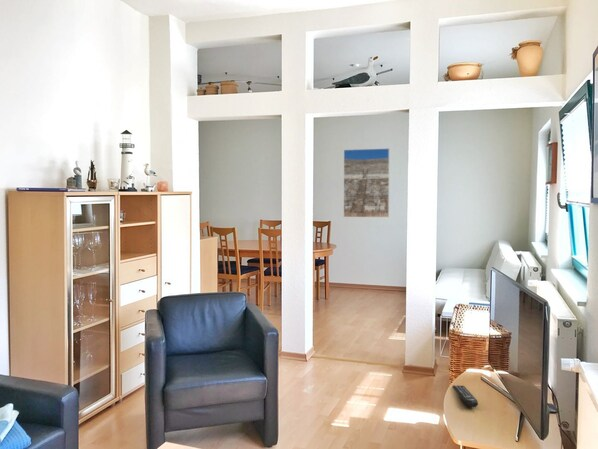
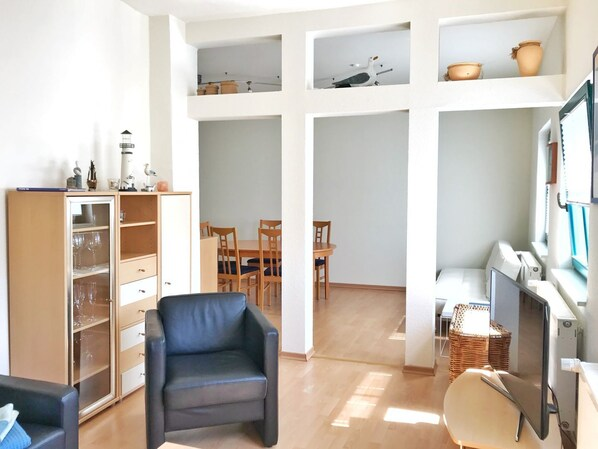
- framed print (366, 183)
- remote control (464, 394)
